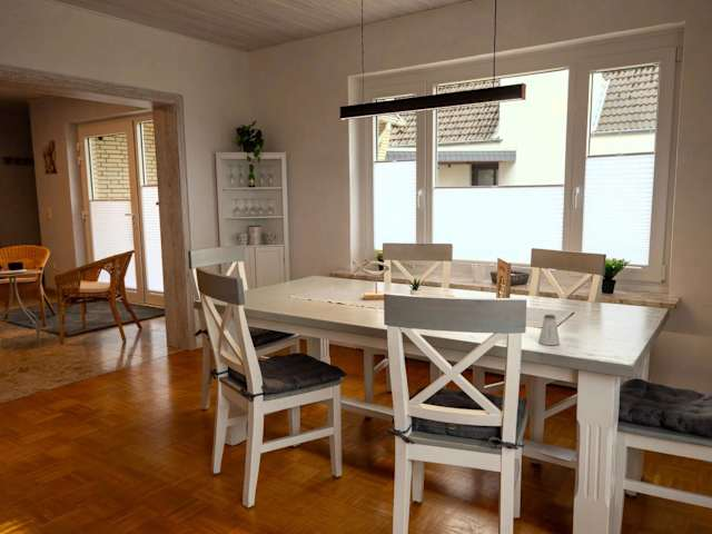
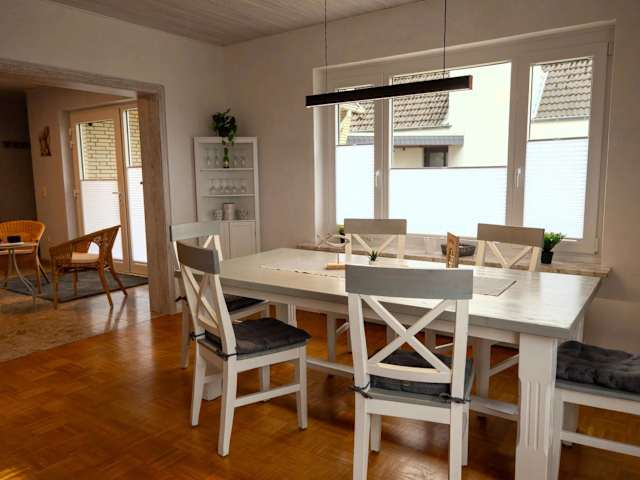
- saltshaker (548, 328)
